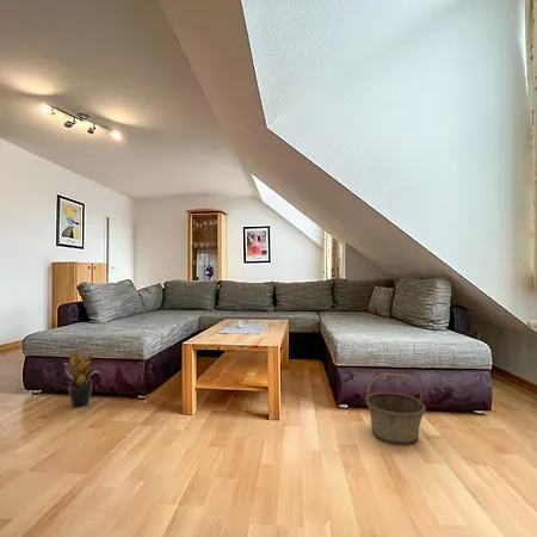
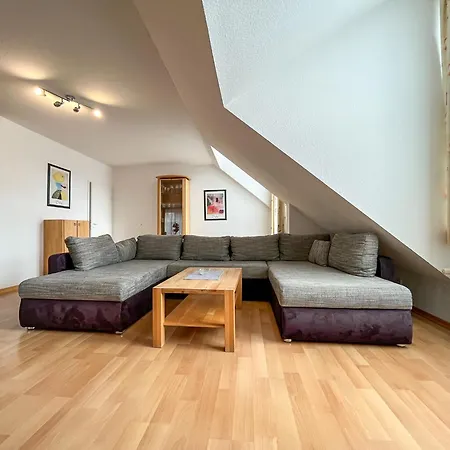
- basket (394, 403)
- potted plant (81, 376)
